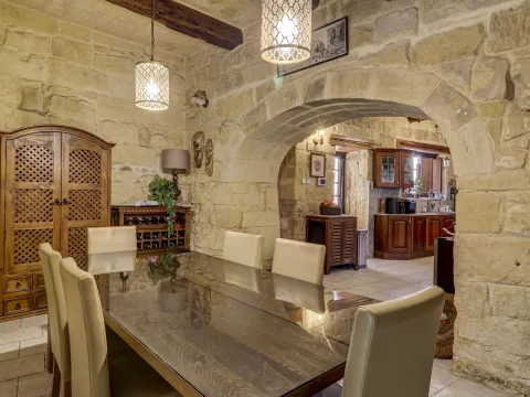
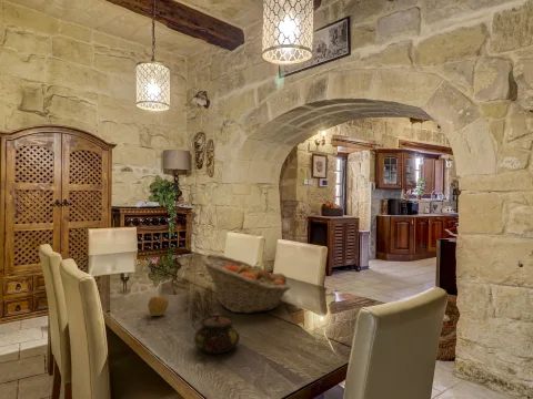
+ apple (158, 305)
+ fruit basket (244, 278)
+ teapot (217, 330)
